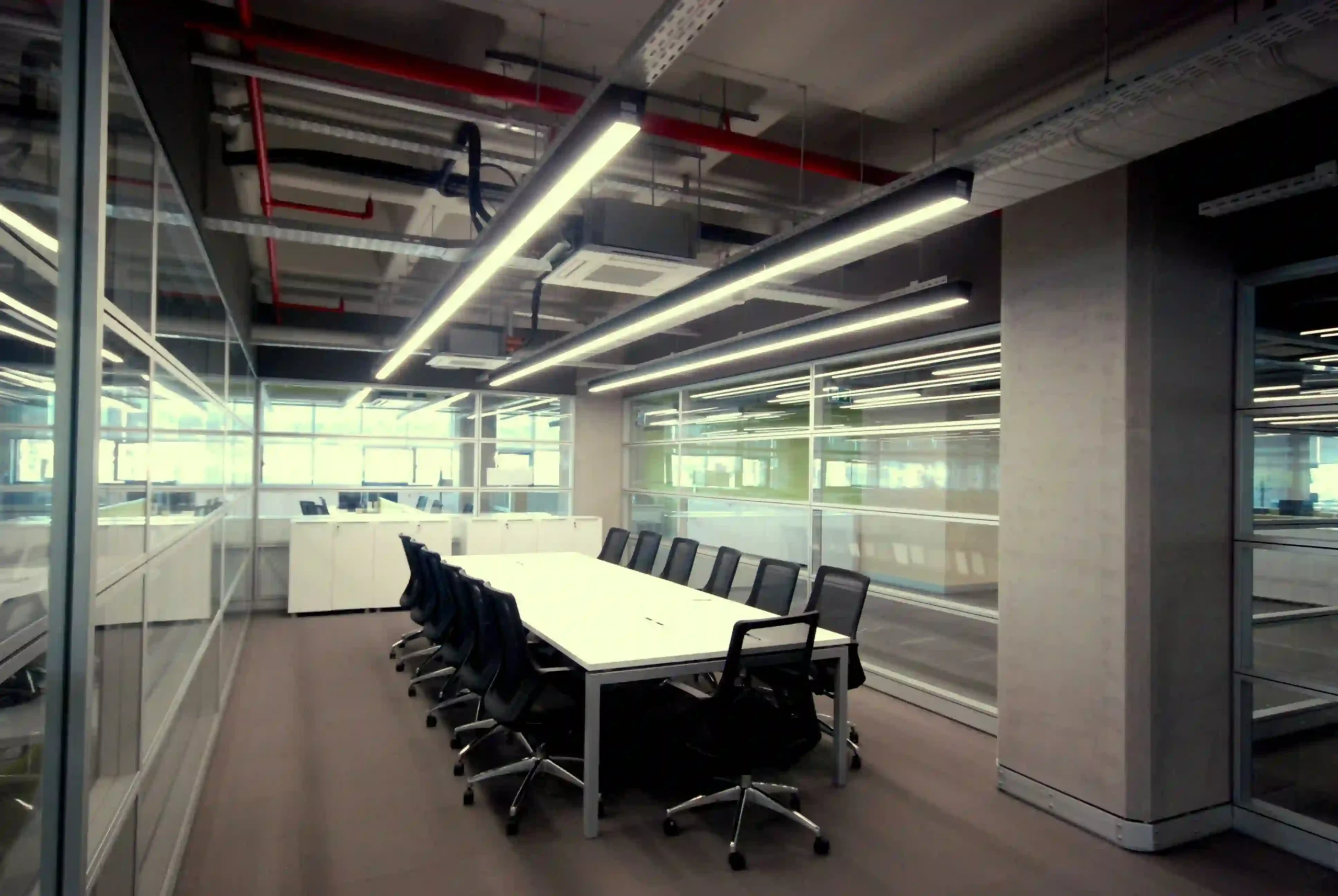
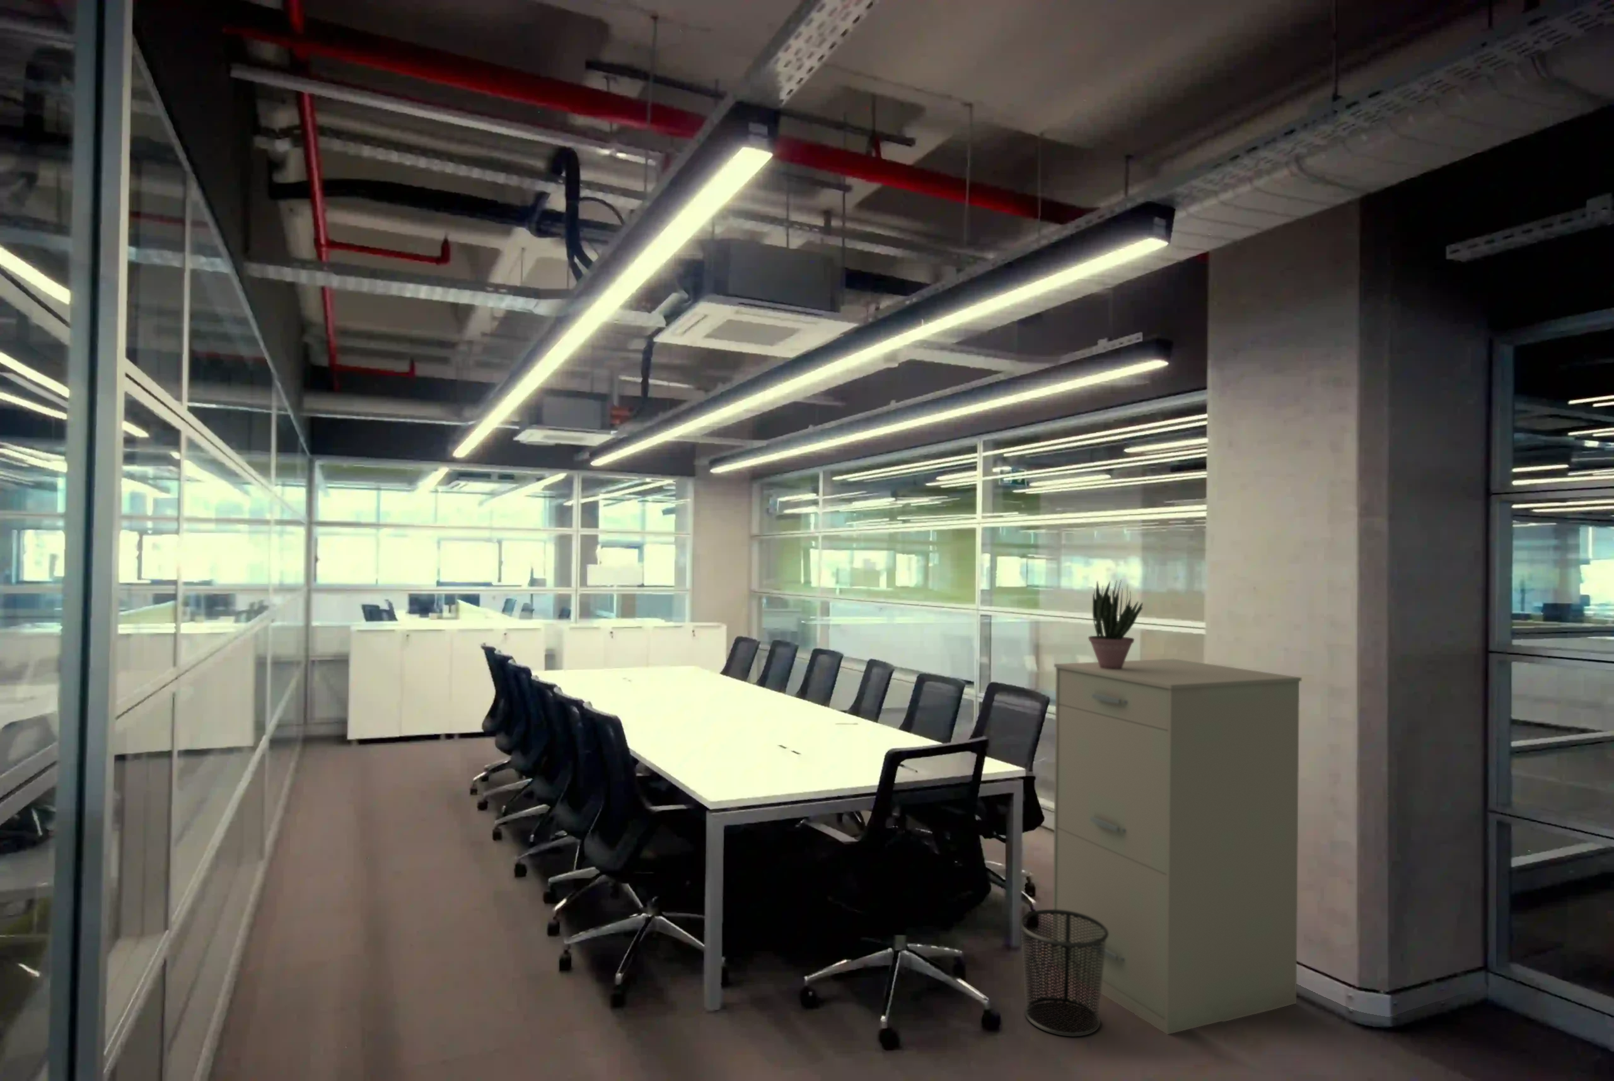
+ waste bin (1063, 971)
+ filing cabinet (1169, 826)
+ potted plant (1115, 623)
